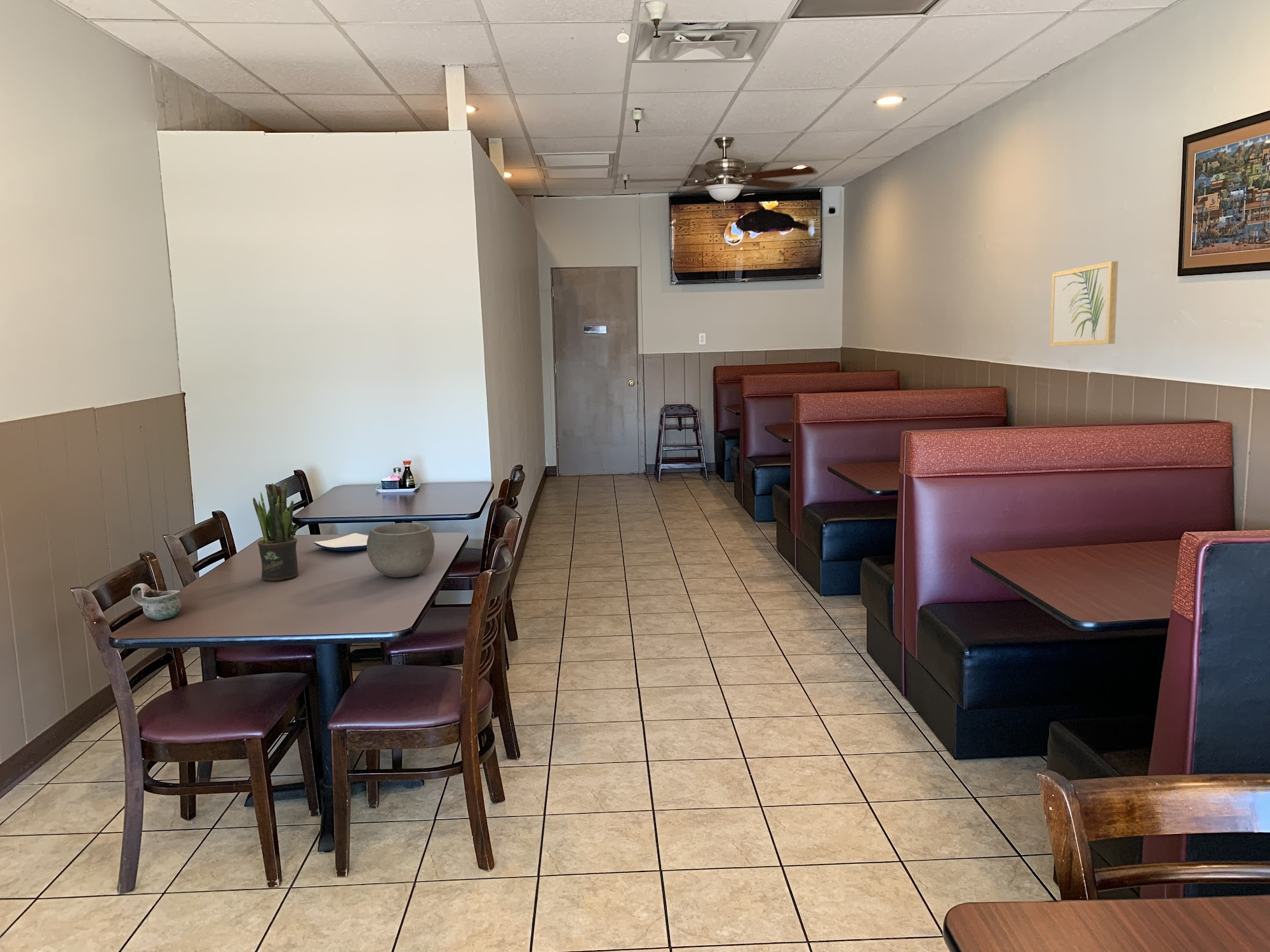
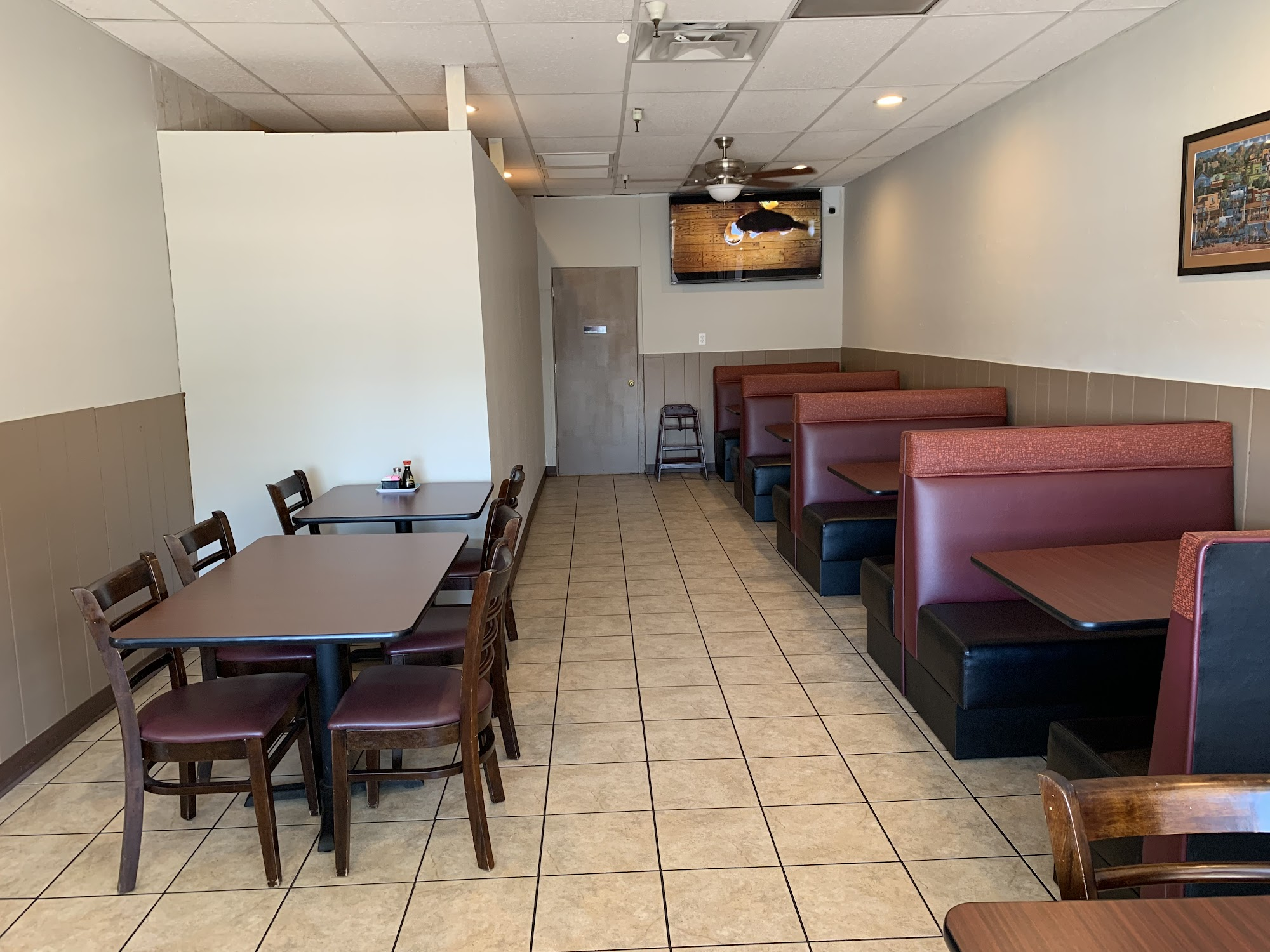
- wall art (1081, 306)
- bowl (401, 551)
- mug (155, 600)
- potted plant (277, 531)
- plate (352, 543)
